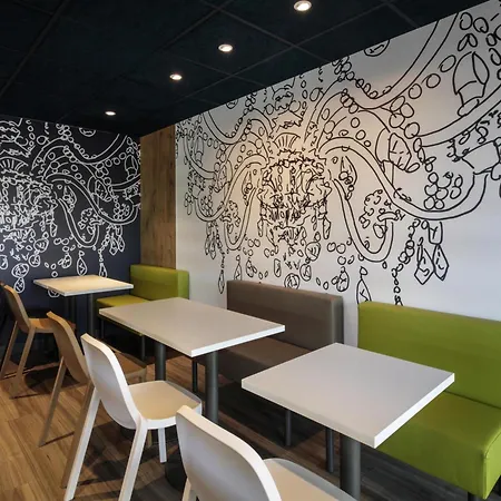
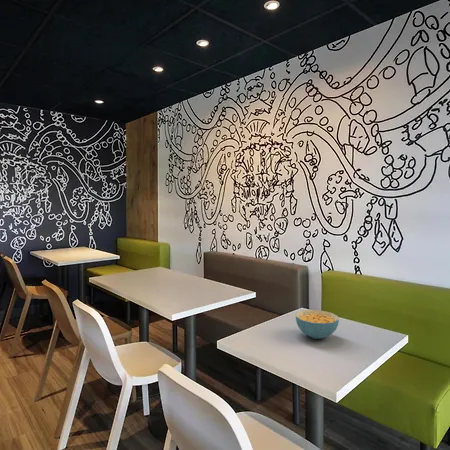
+ cereal bowl (316, 326)
